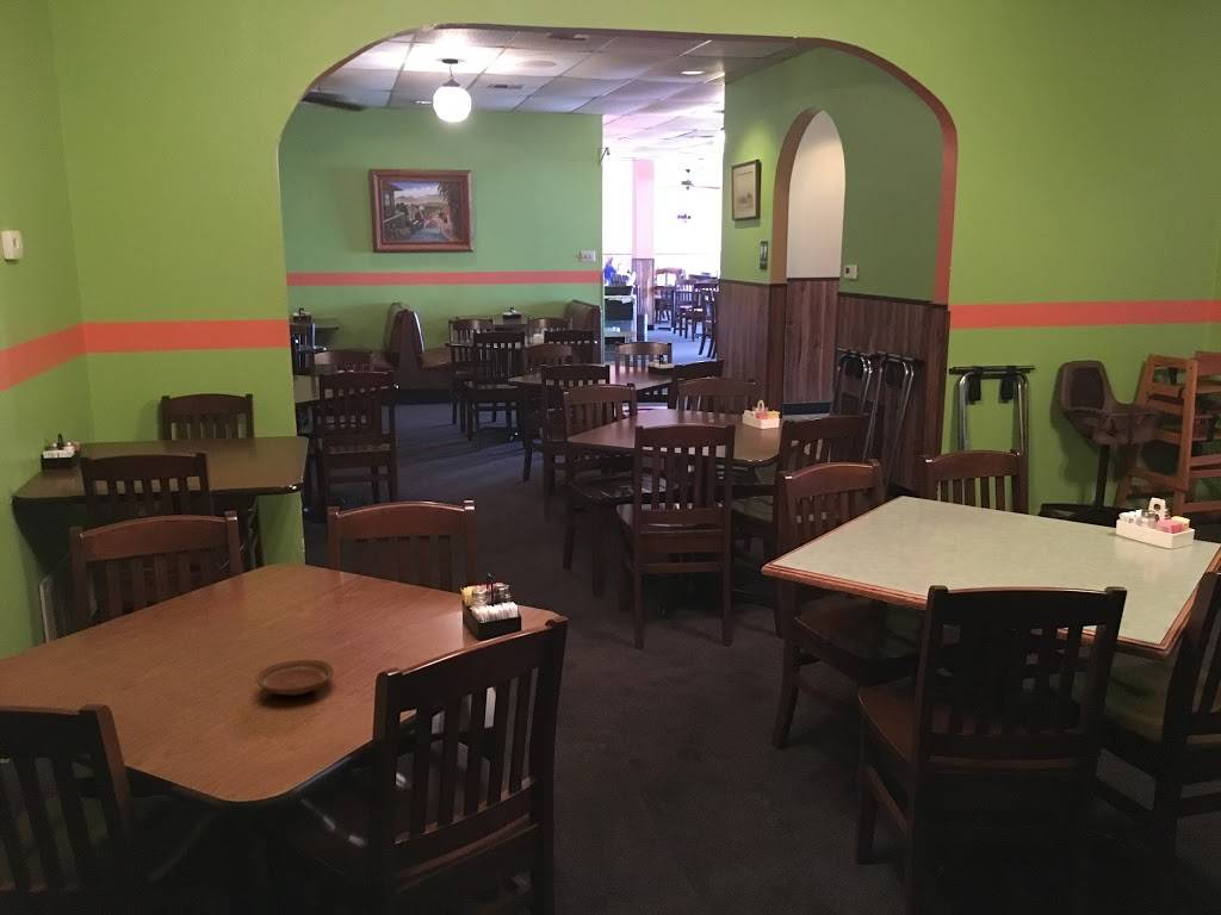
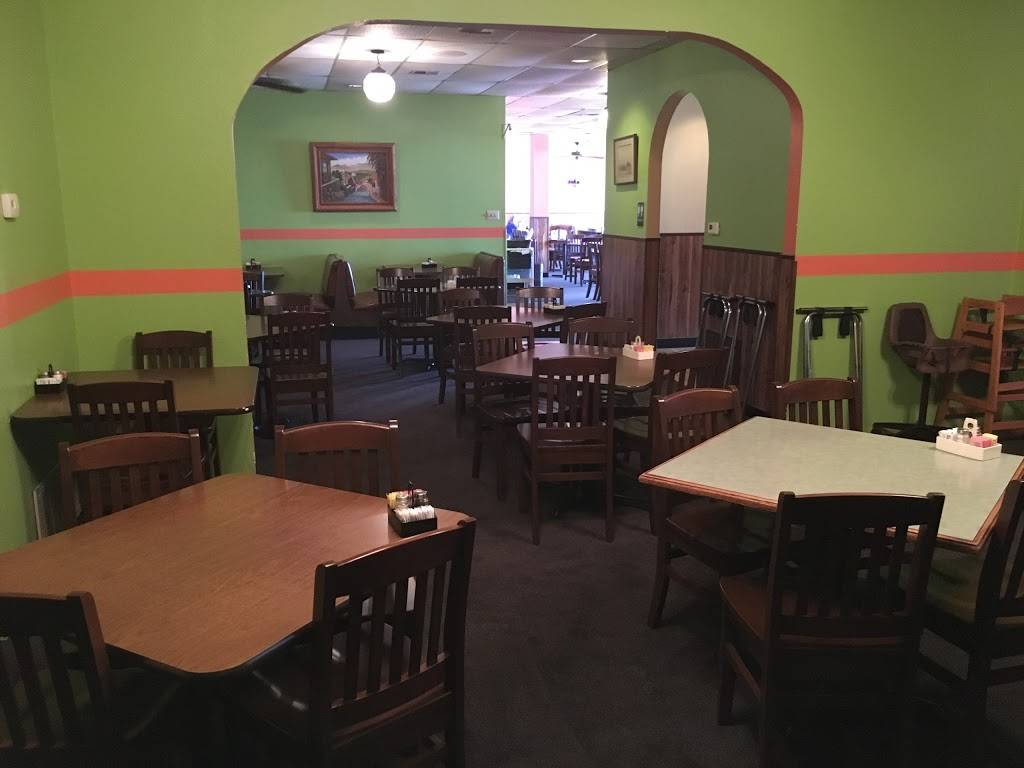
- plate (296, 680)
